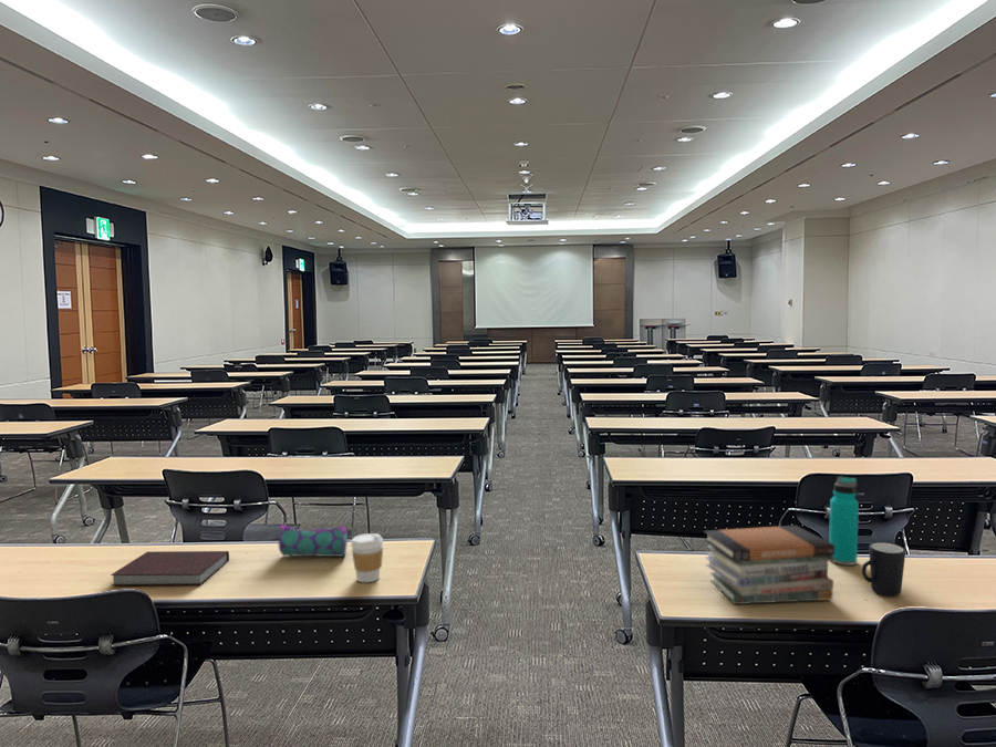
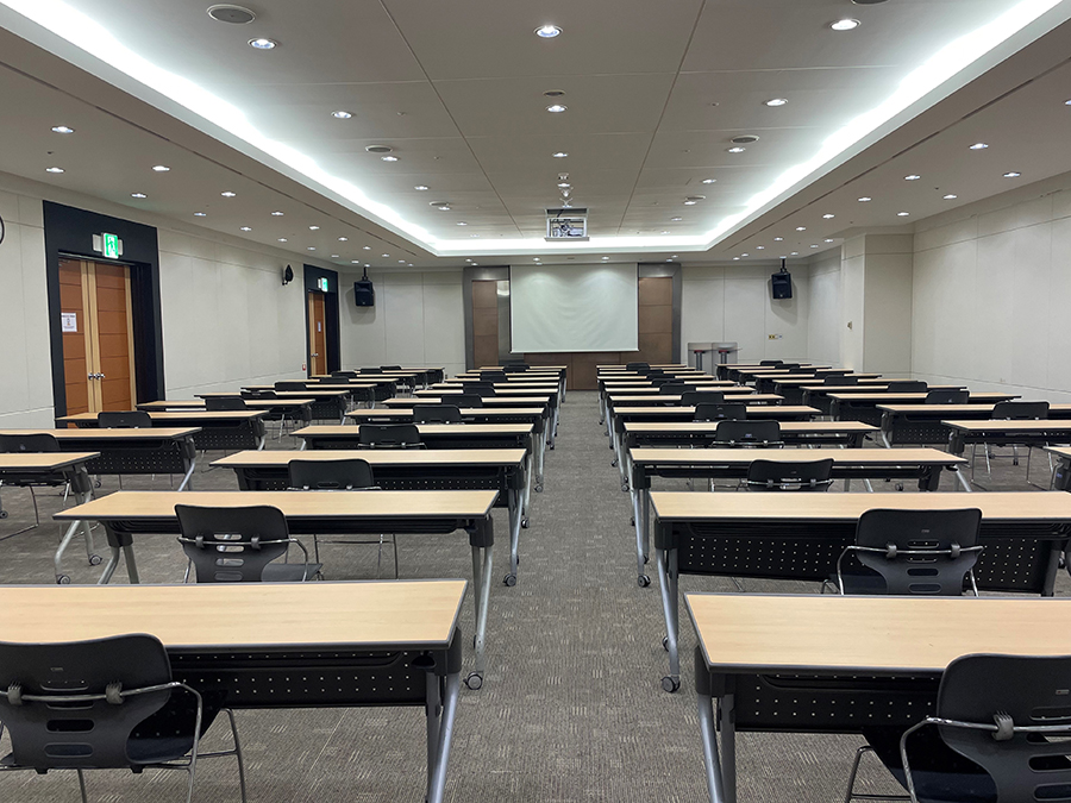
- notebook (173, 567)
- coffee cup (366, 557)
- book stack (766, 563)
- mug (882, 570)
- pencil case (314, 539)
- water bottle (843, 519)
